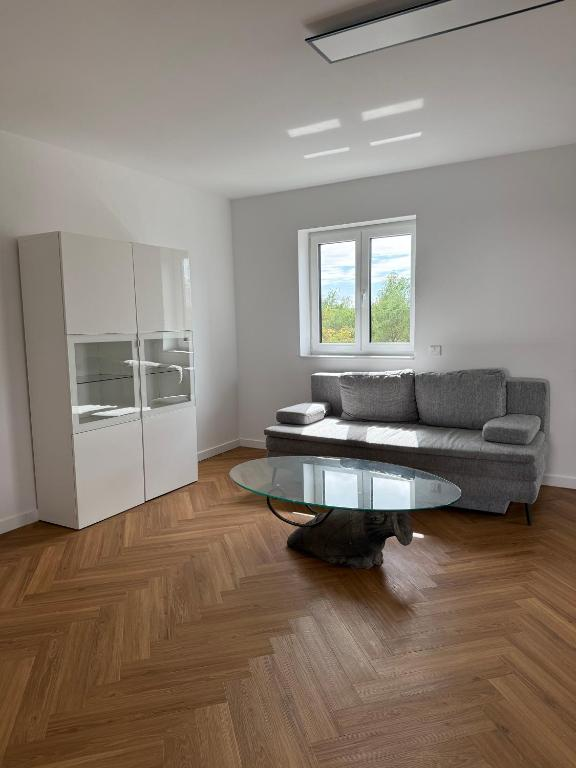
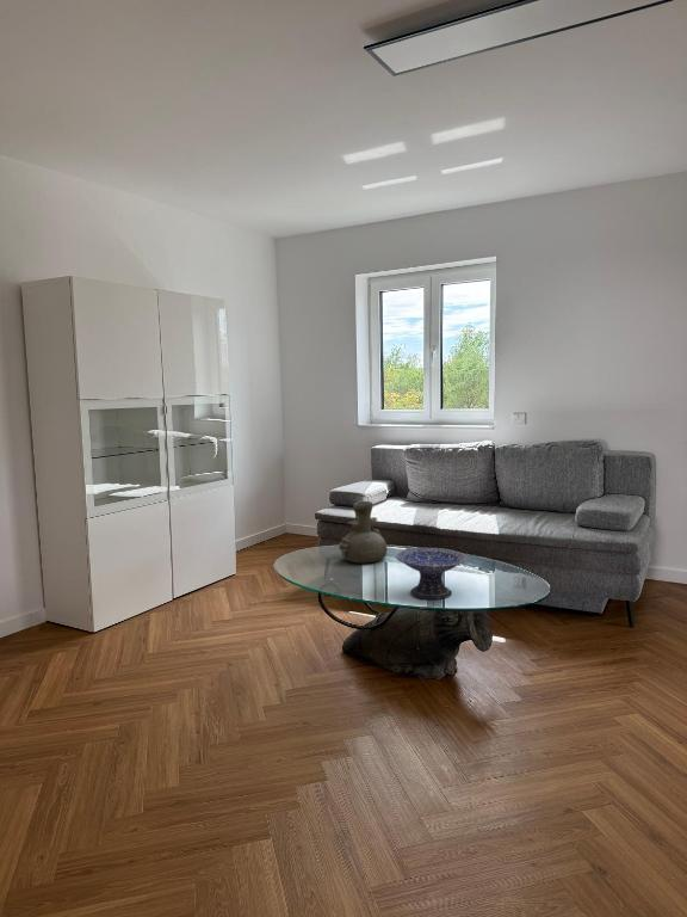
+ vase (364, 530)
+ decorative bowl (431, 574)
